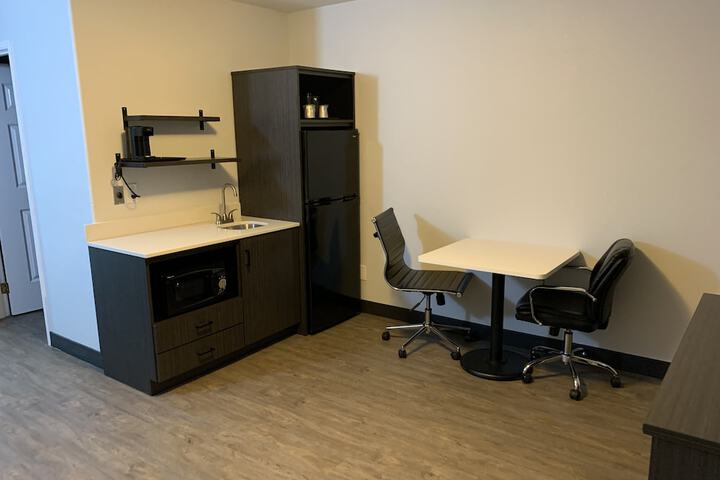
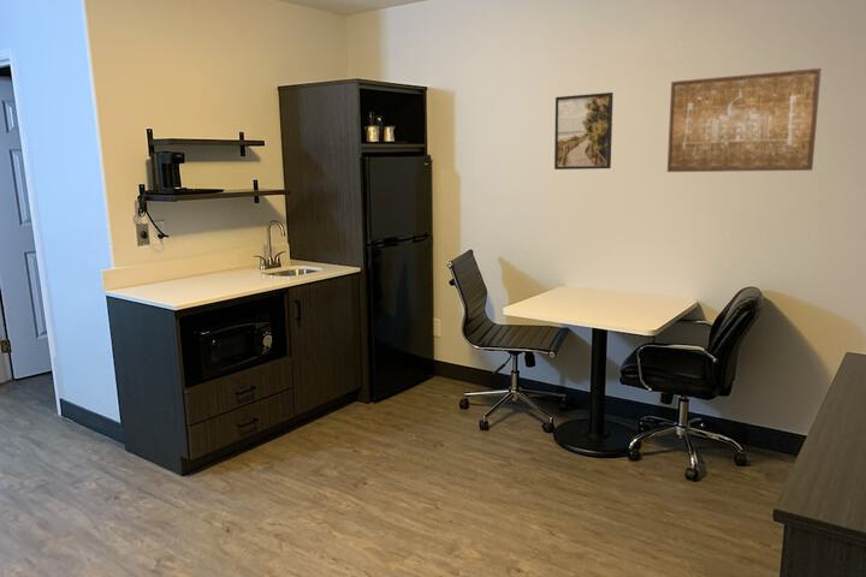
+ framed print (582, 132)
+ wall art (739, 124)
